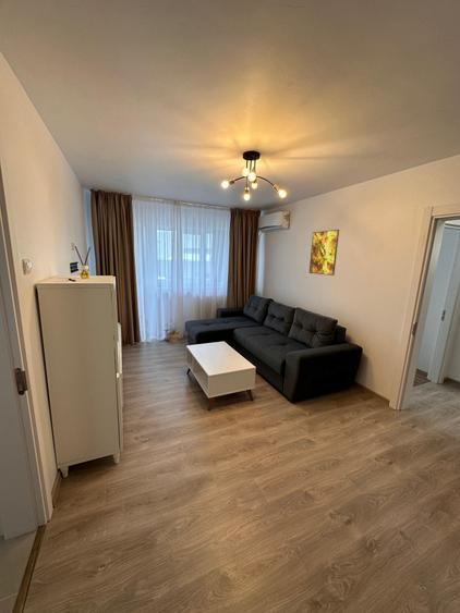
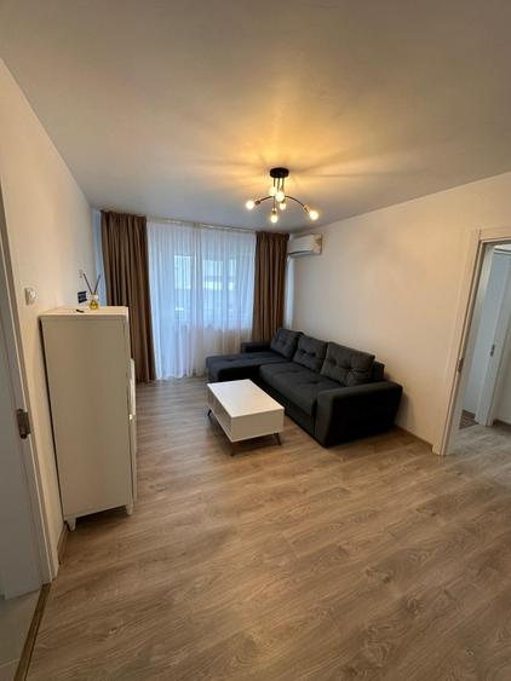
- potted plant (172, 330)
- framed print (323, 253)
